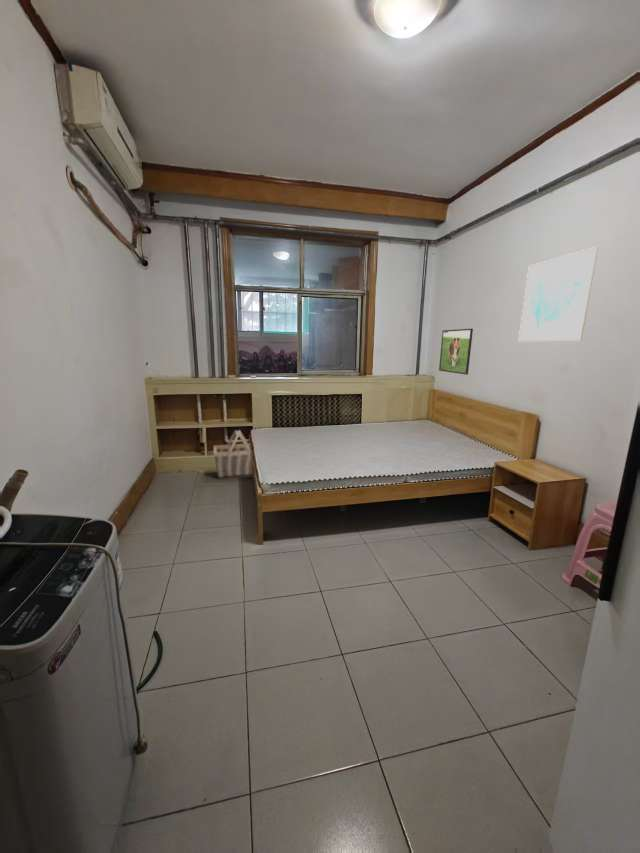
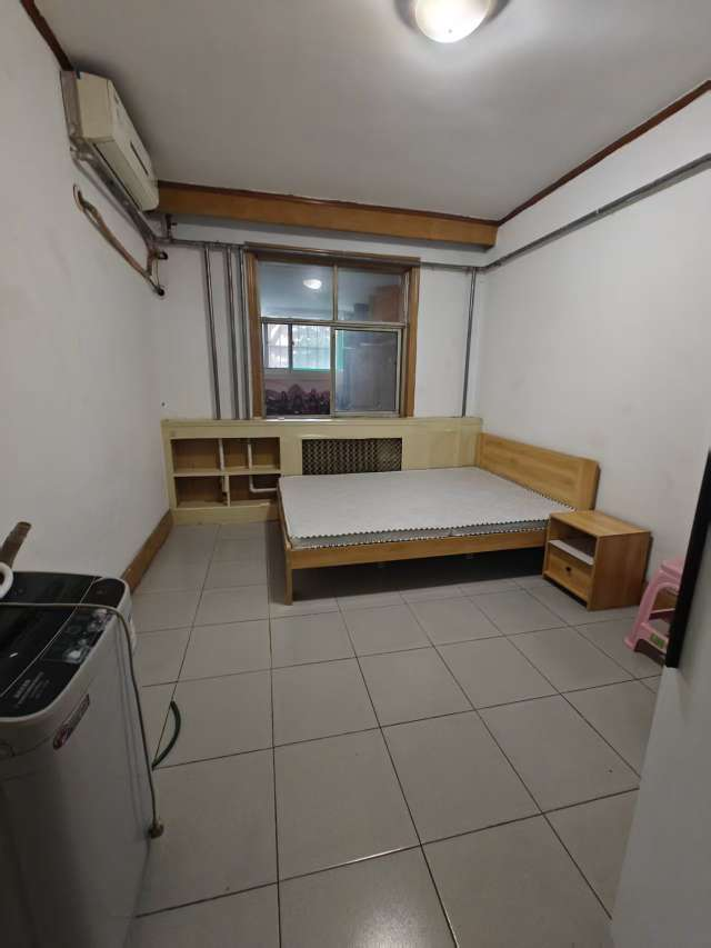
- basket (238, 452)
- wall art (553, 300)
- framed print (454, 351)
